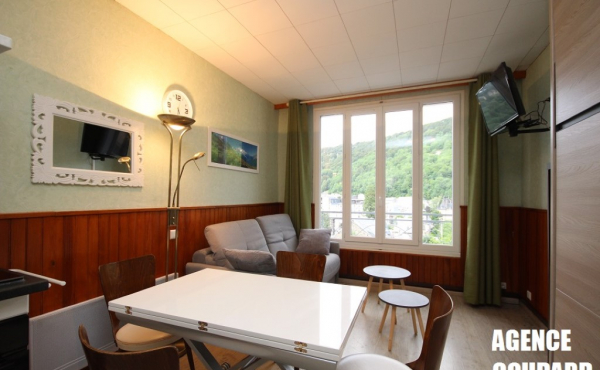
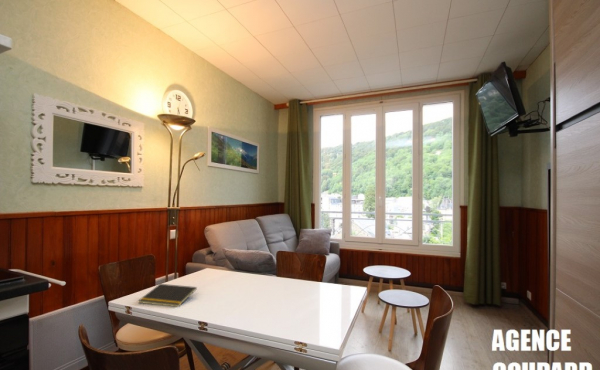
+ notepad (168, 294)
